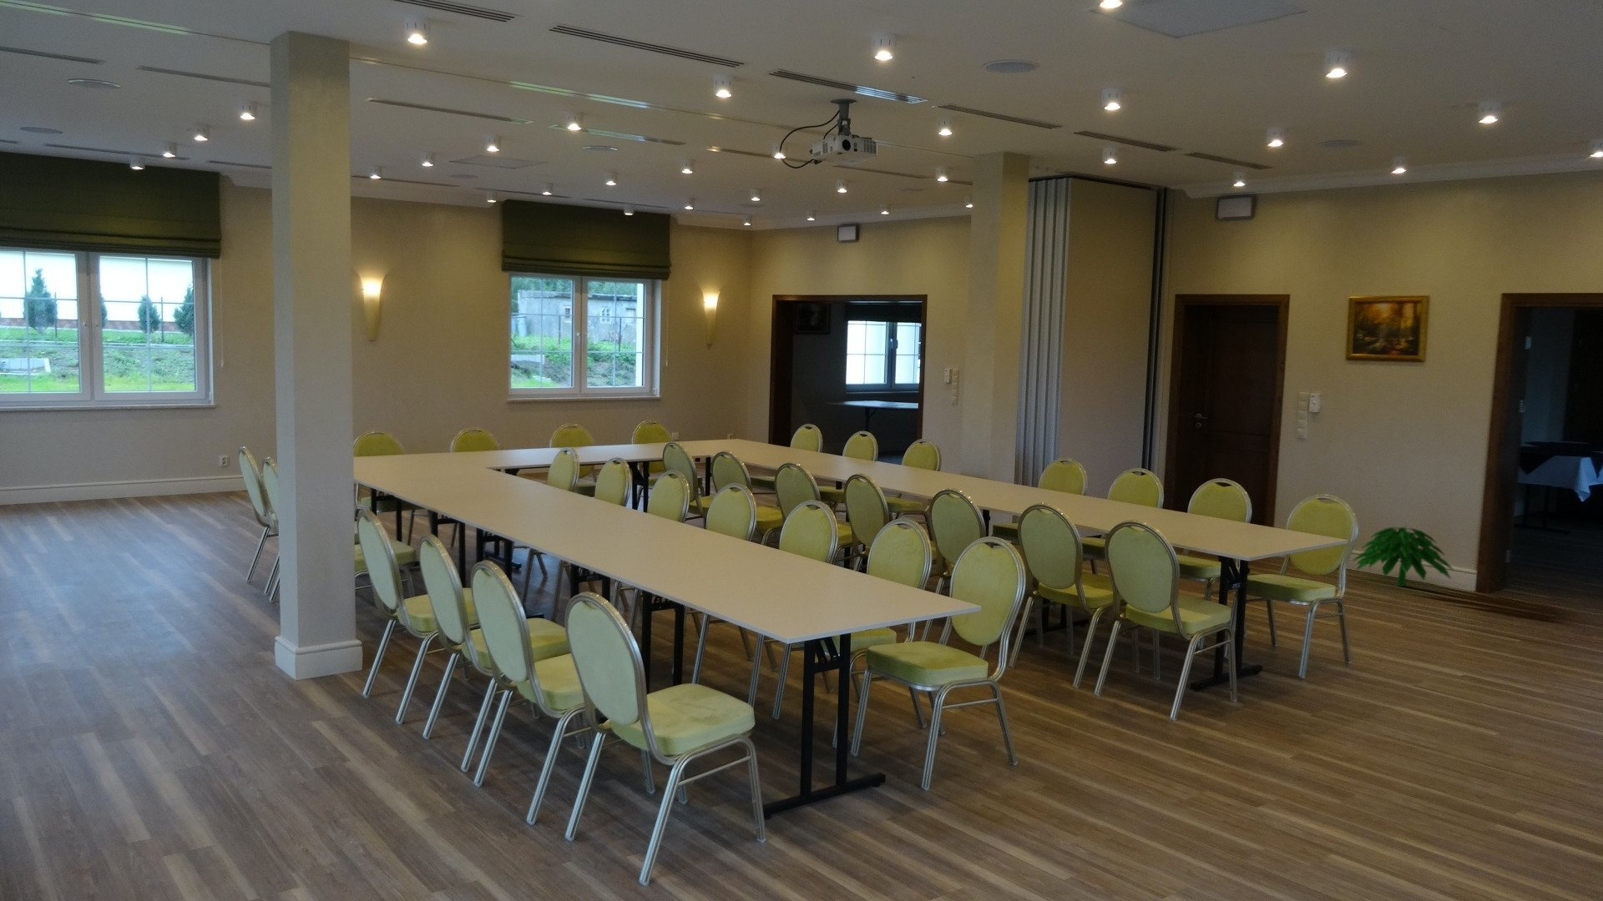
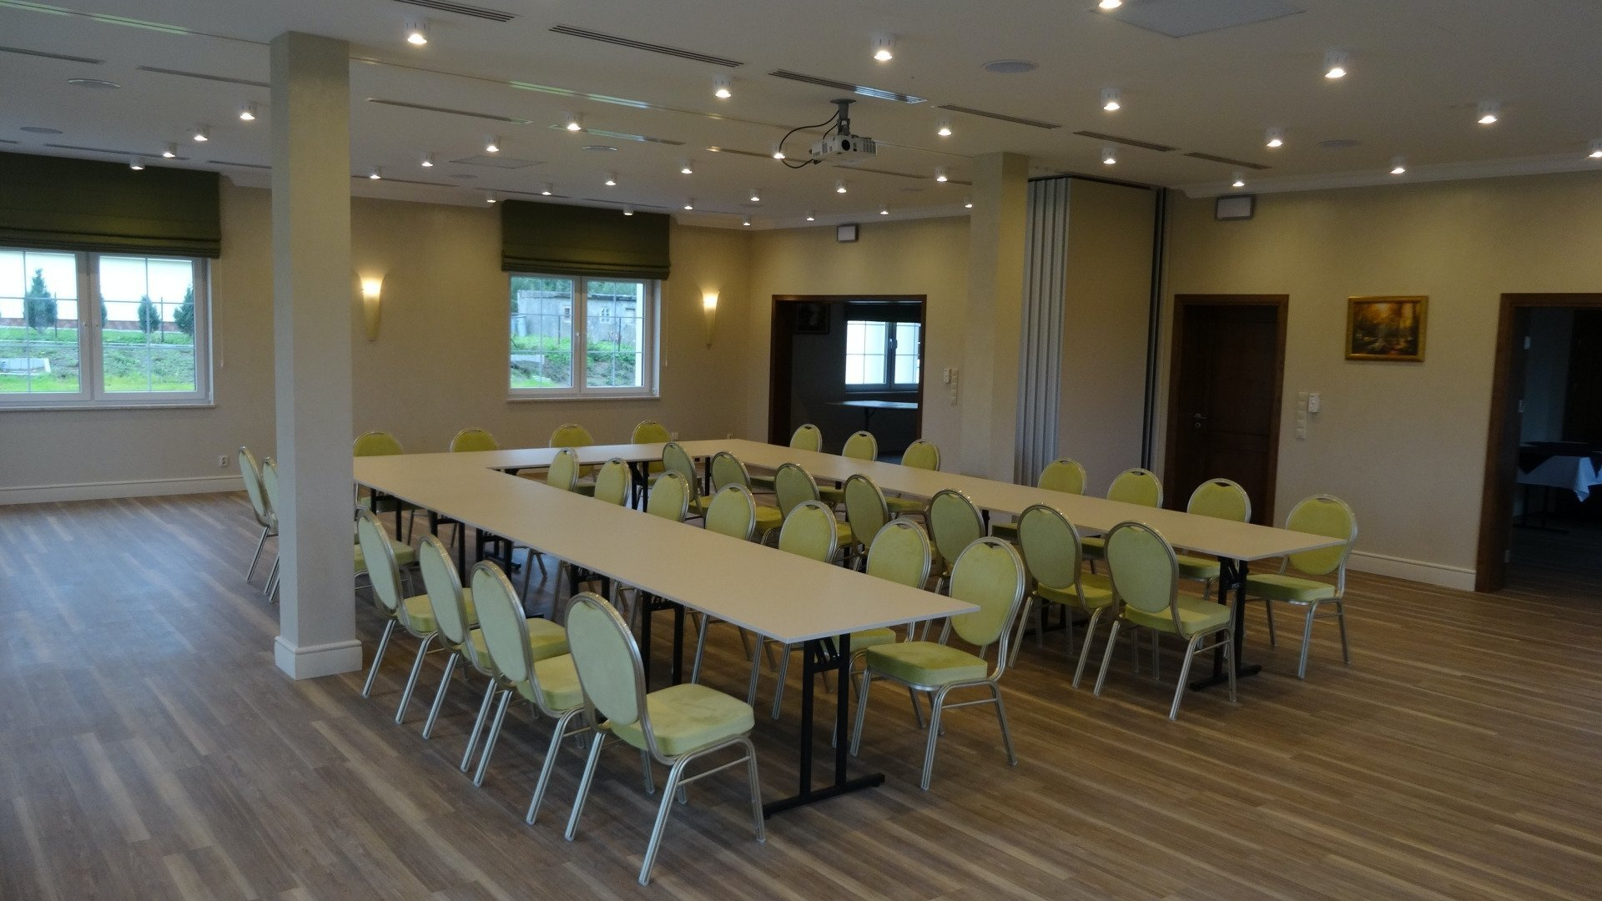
- indoor plant (1403, 553)
